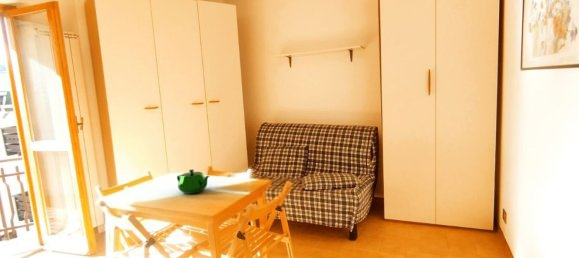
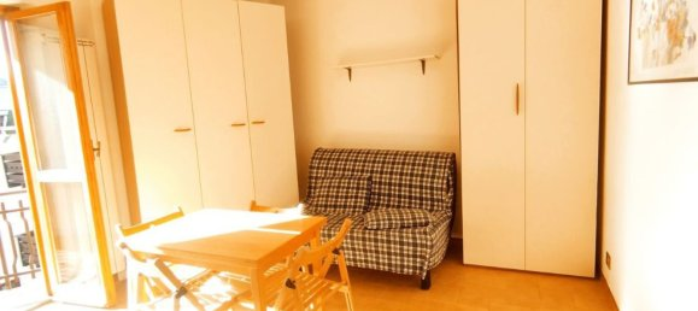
- teapot (193, 180)
